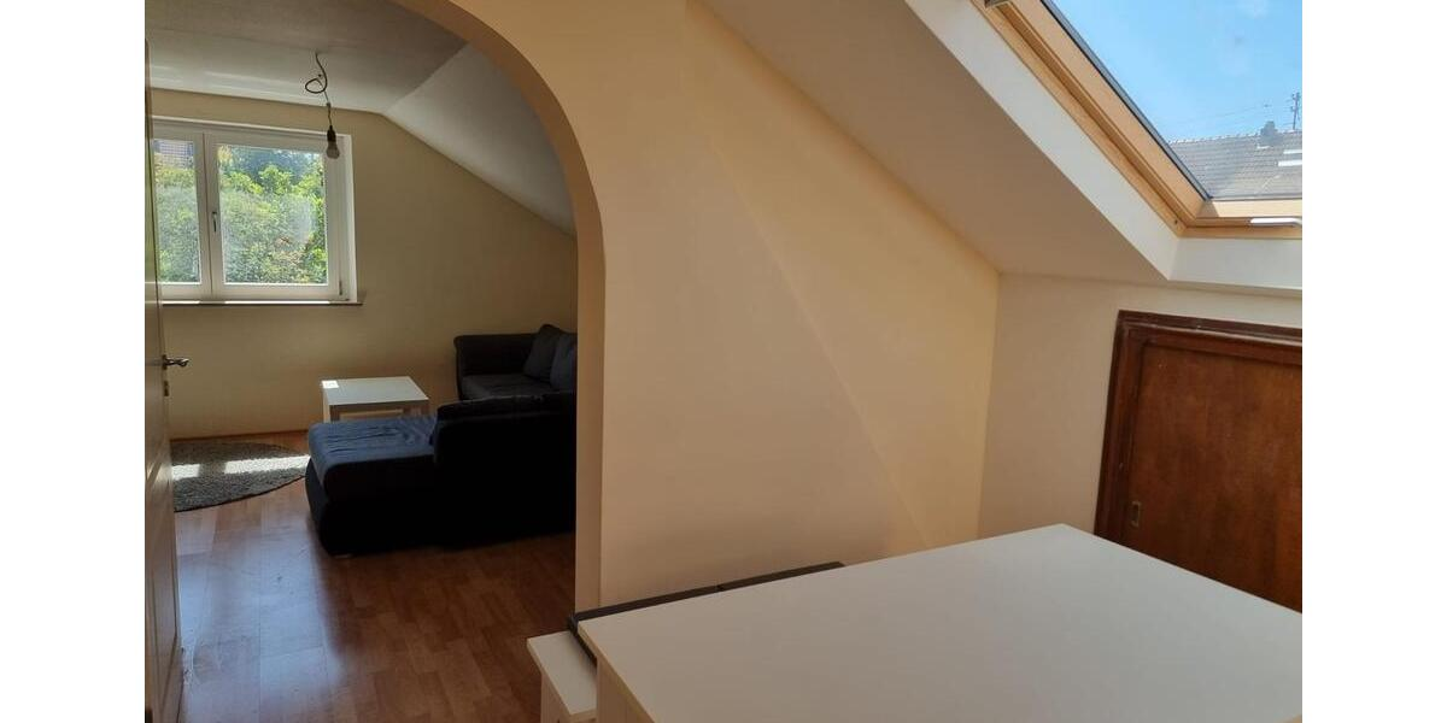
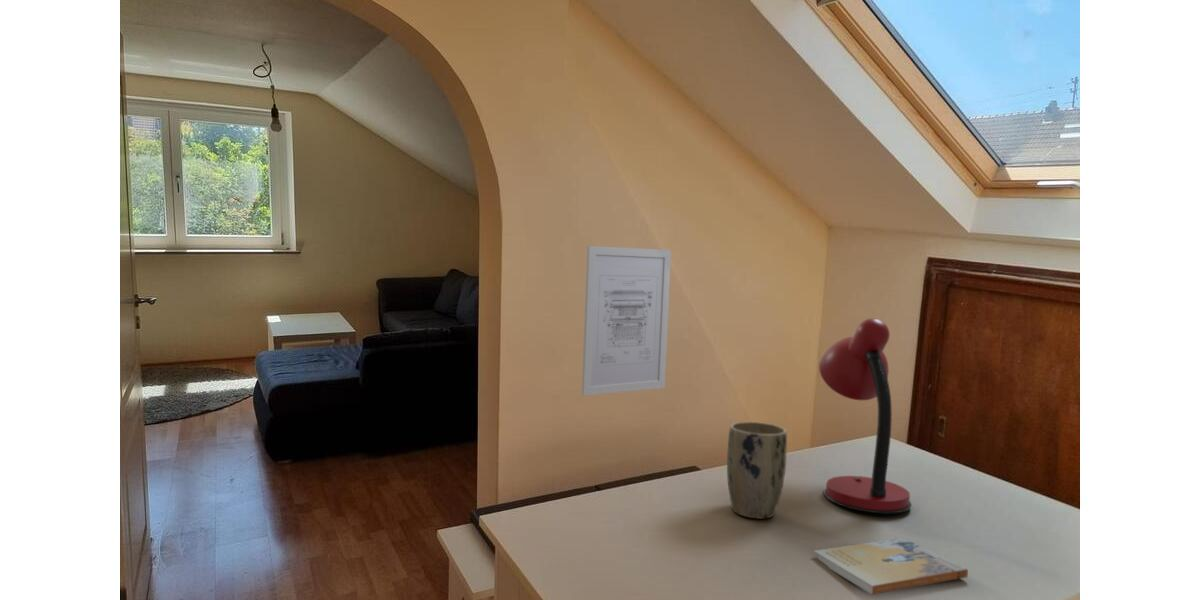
+ plant pot (755, 469)
+ desk lamp (864, 399)
+ book (888, 563)
+ wall art (627, 320)
